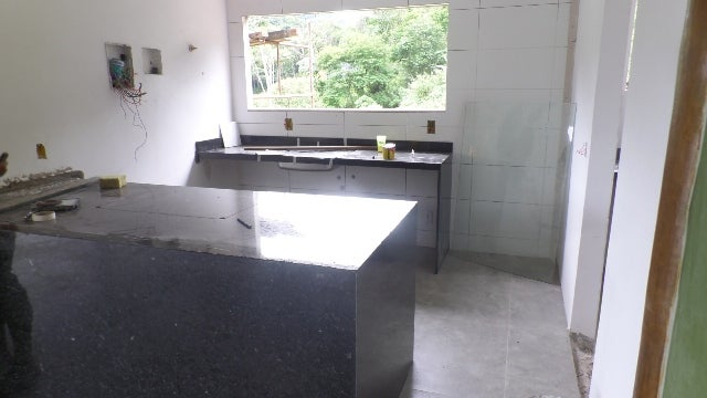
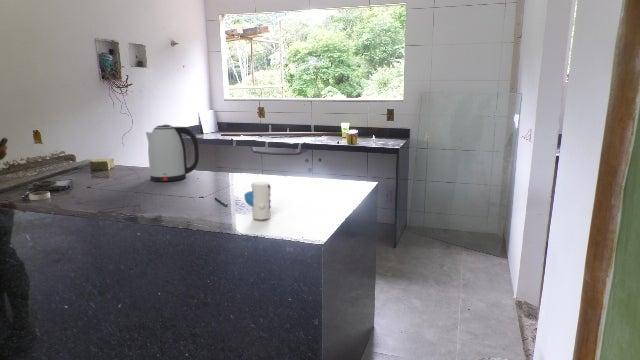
+ kettle (173, 151)
+ toy (257, 200)
